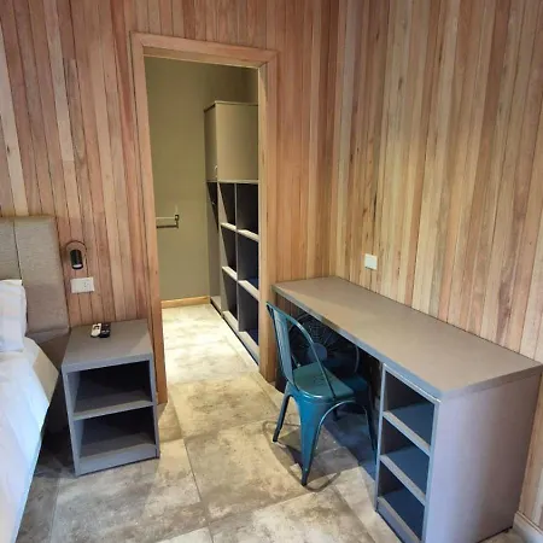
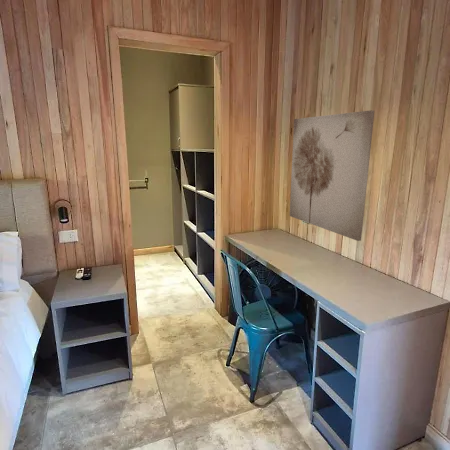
+ wall art (324, 173)
